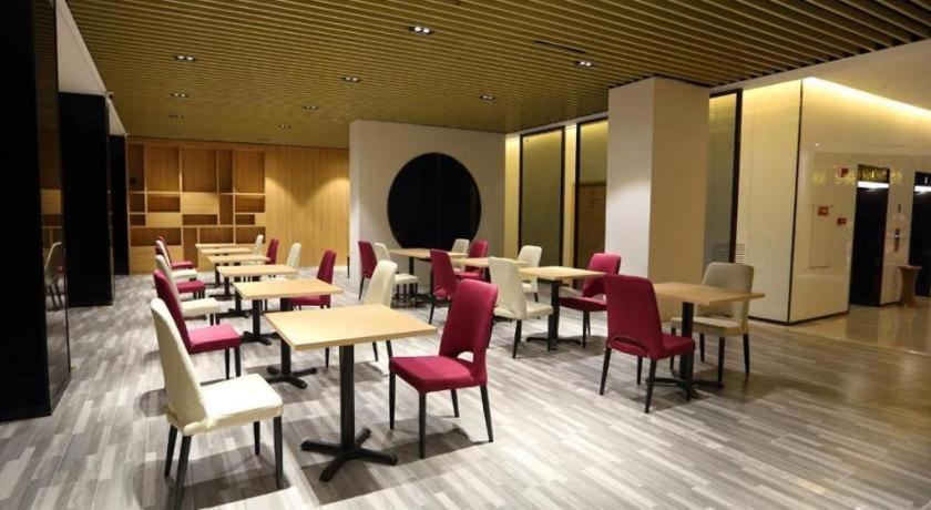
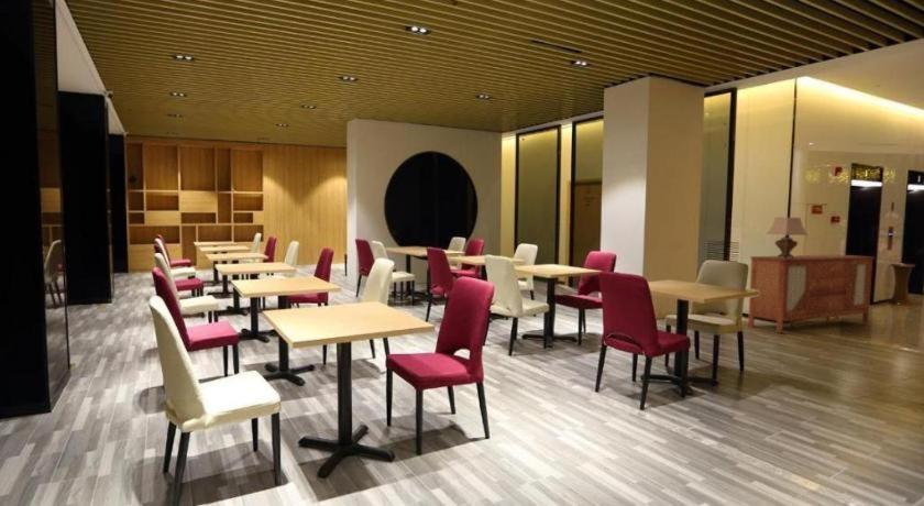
+ table lamp (787, 237)
+ sideboard (812, 290)
